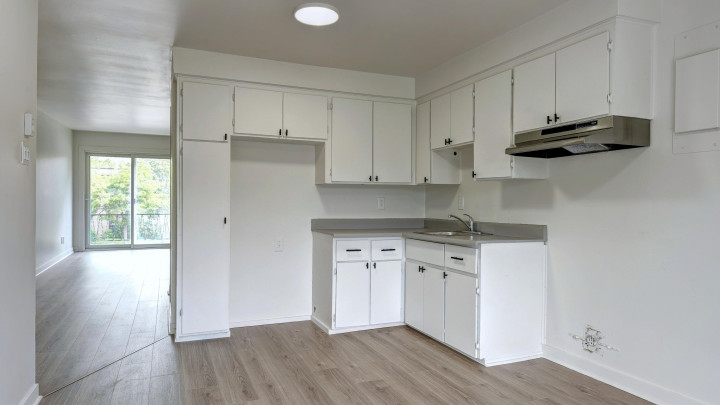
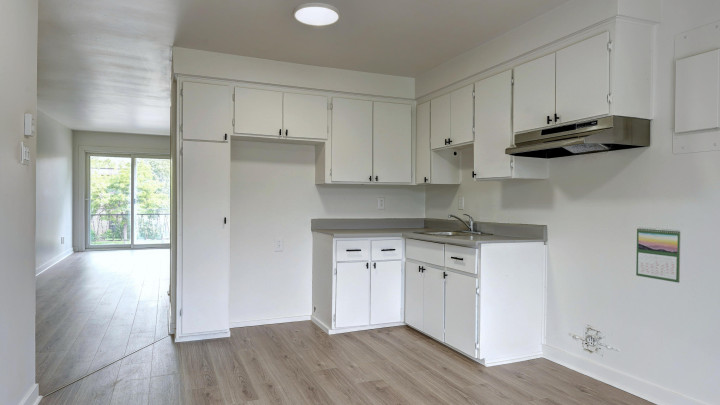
+ calendar (657, 253)
